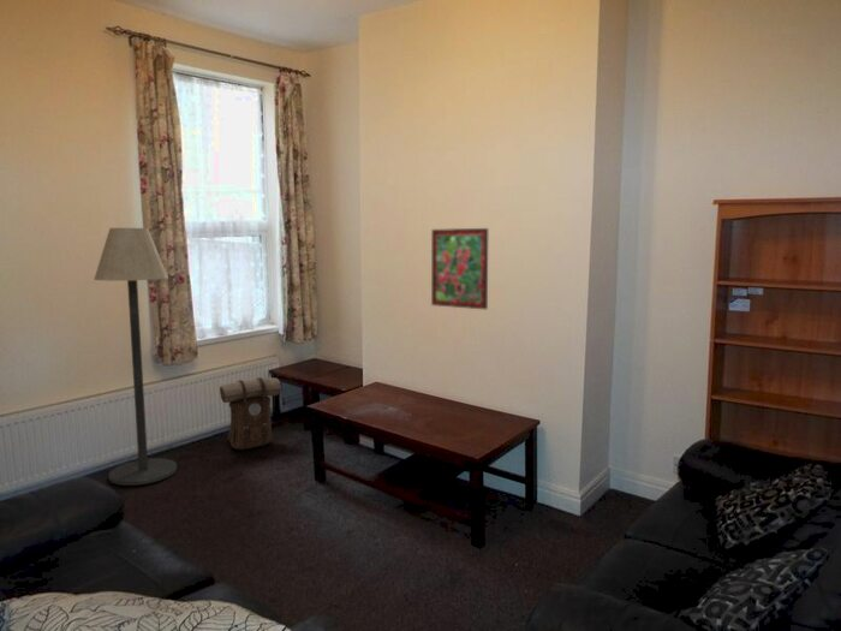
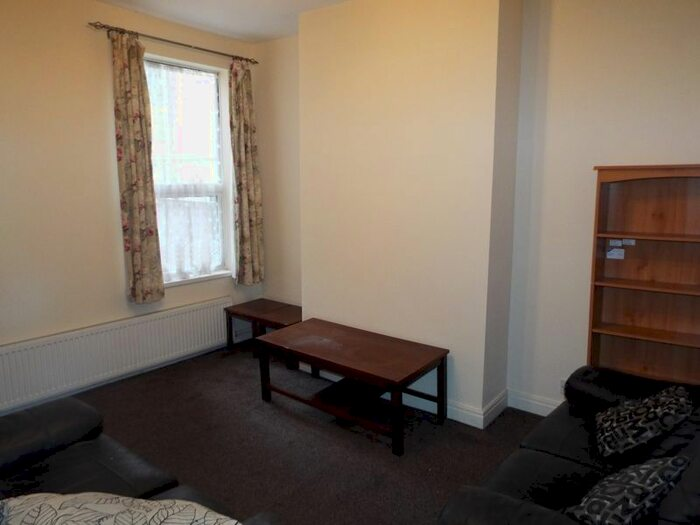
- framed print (458, 268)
- backpack (247, 411)
- floor lamp (136, 353)
